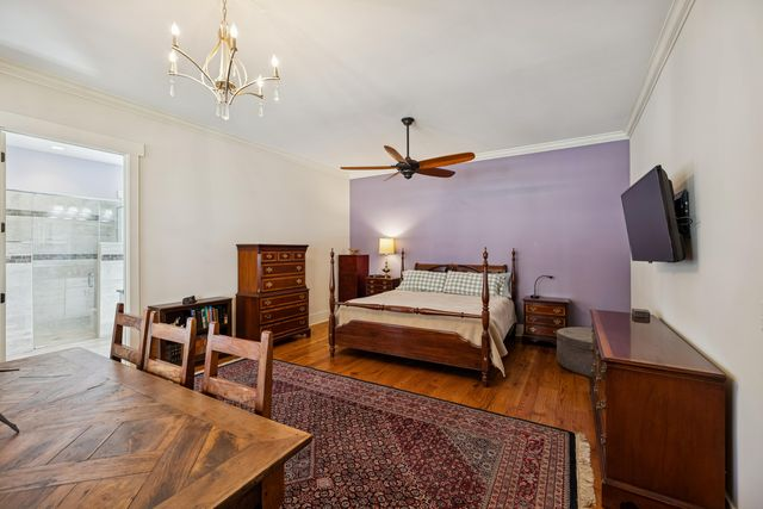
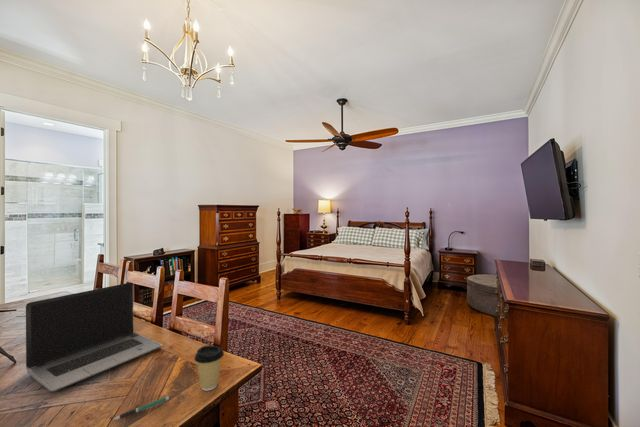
+ pen (143, 407)
+ coffee cup (209, 367)
+ laptop computer (100, 328)
